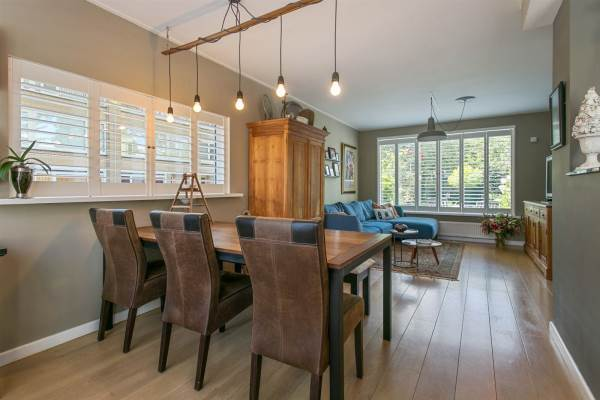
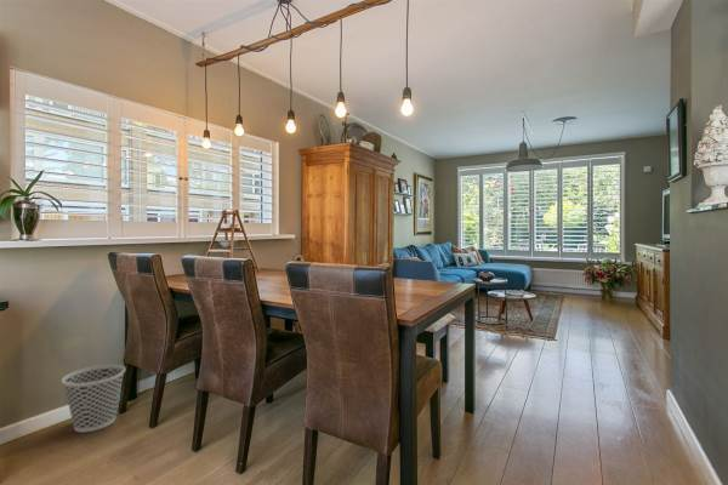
+ wastebasket (95, 398)
